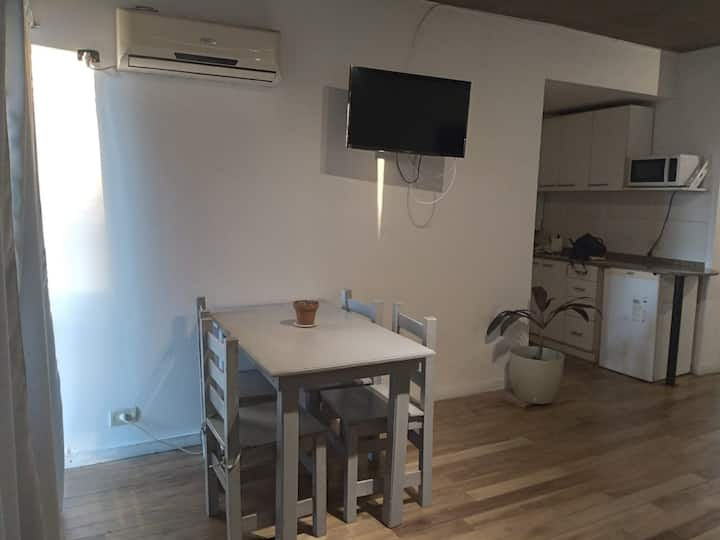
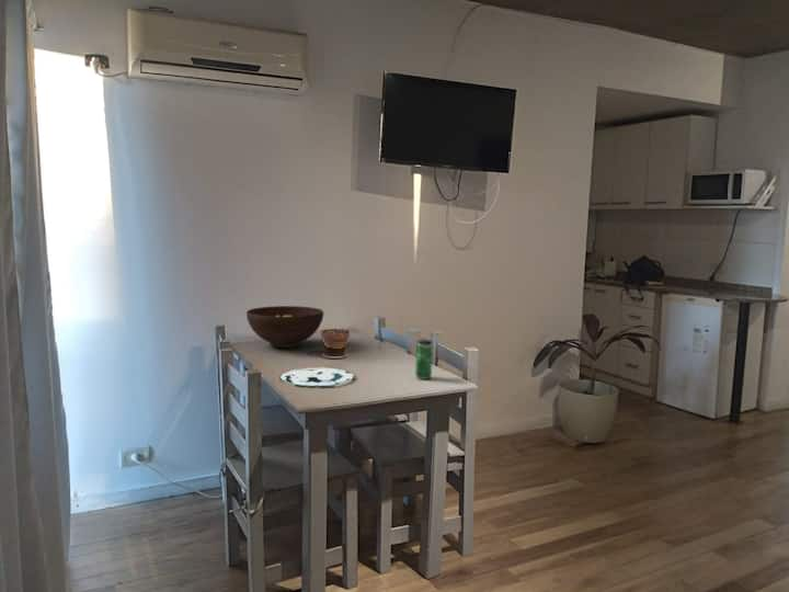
+ fruit bowl (285, 328)
+ beverage can (423, 358)
+ plate (317, 373)
